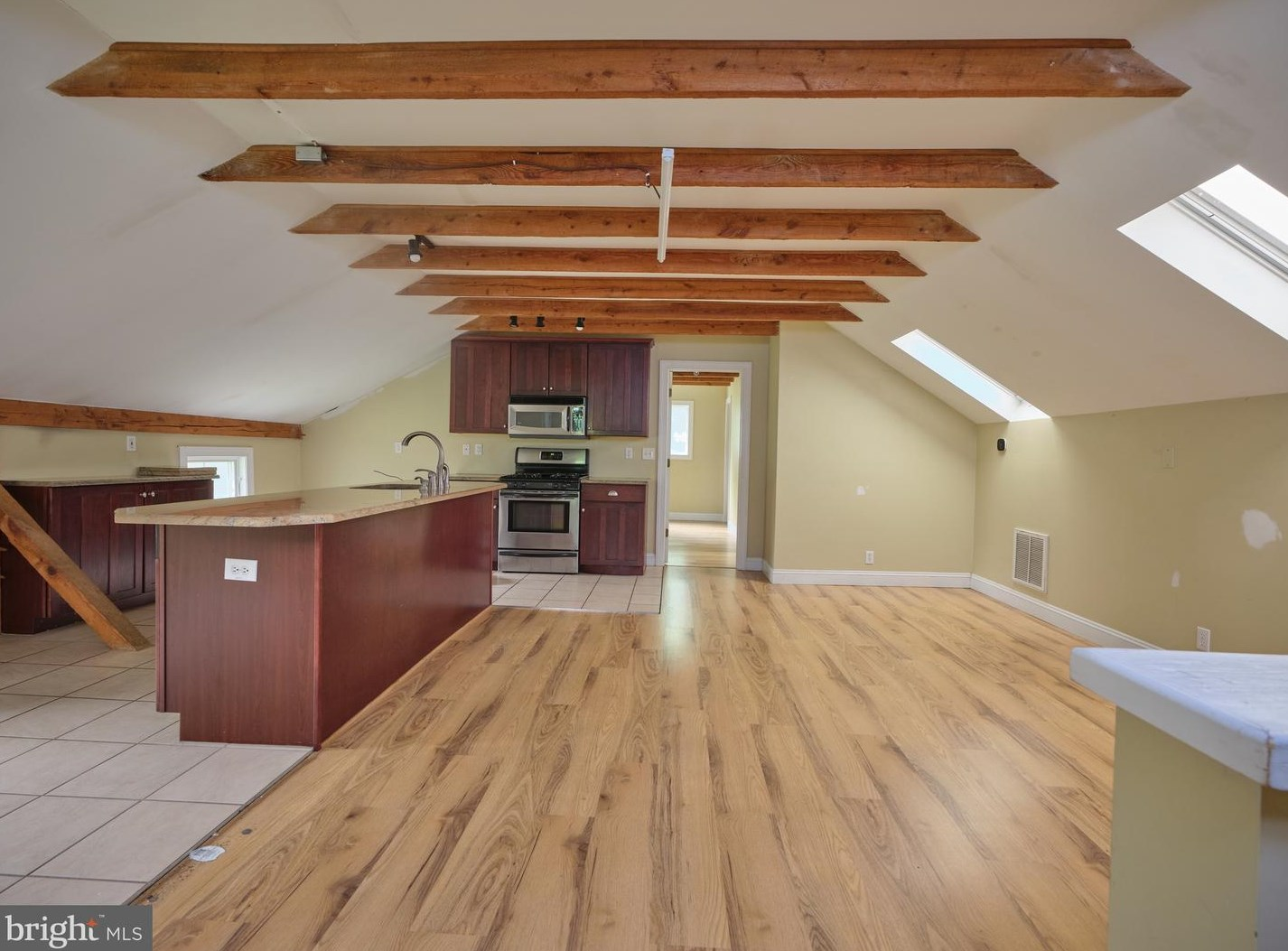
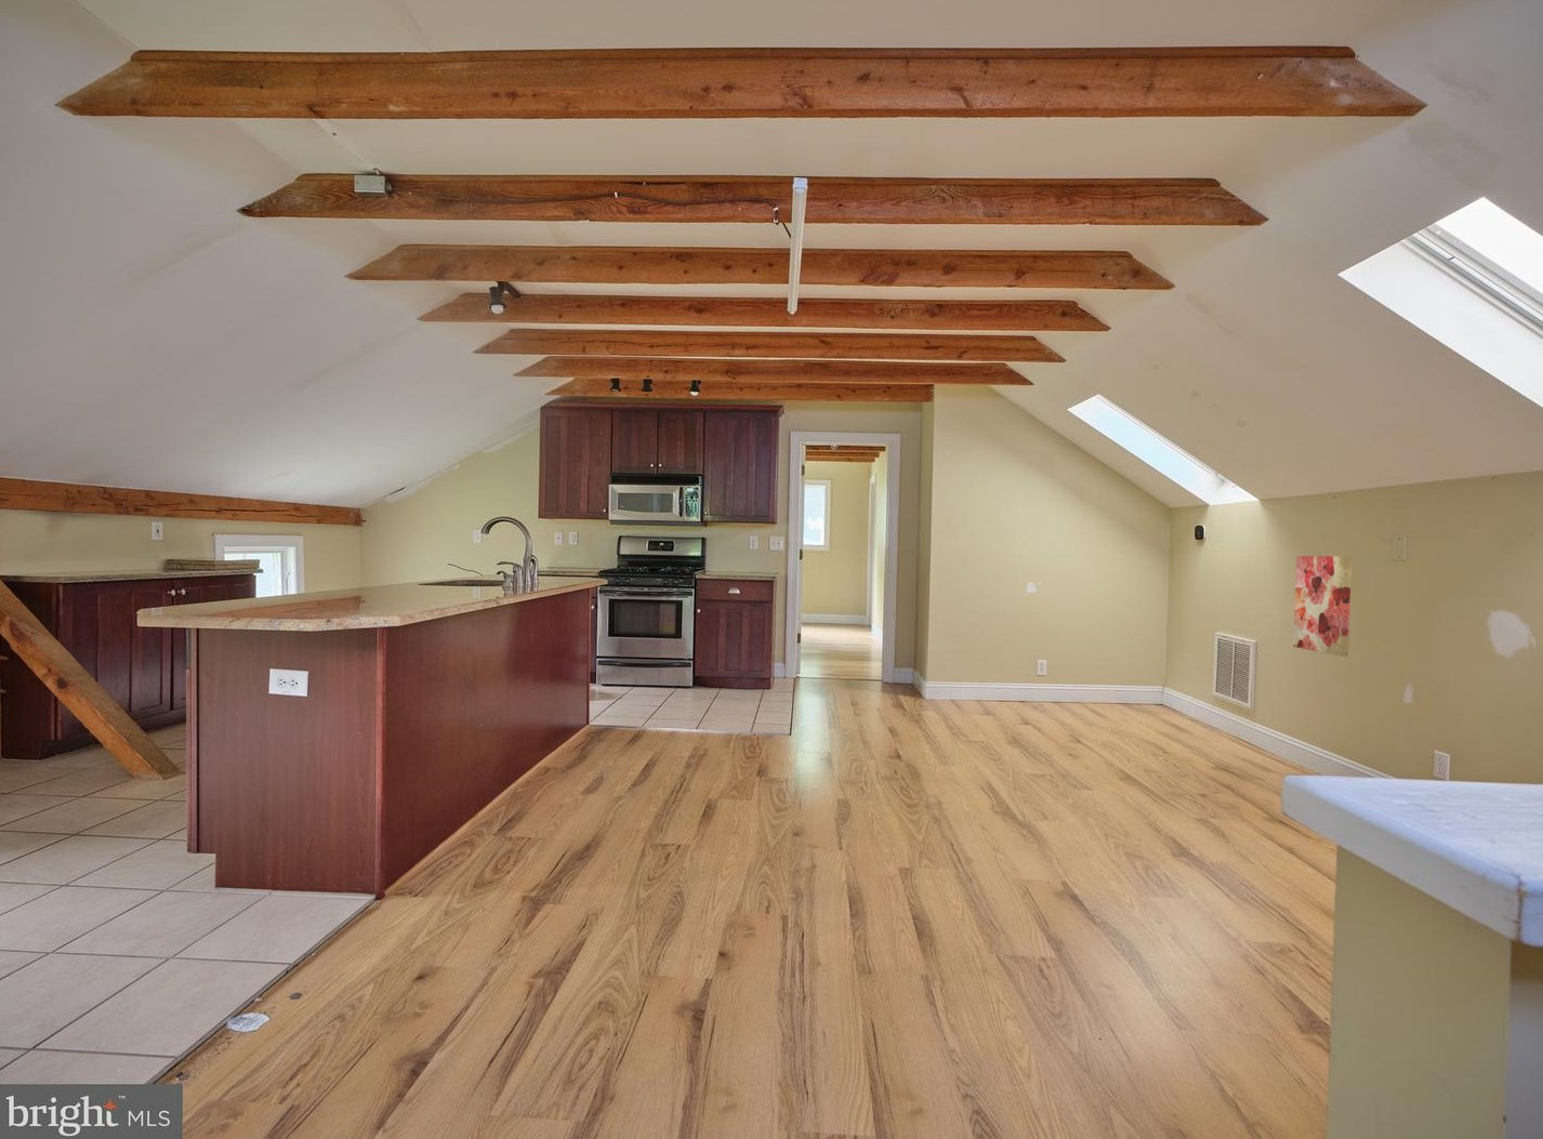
+ wall art (1321, 604)
